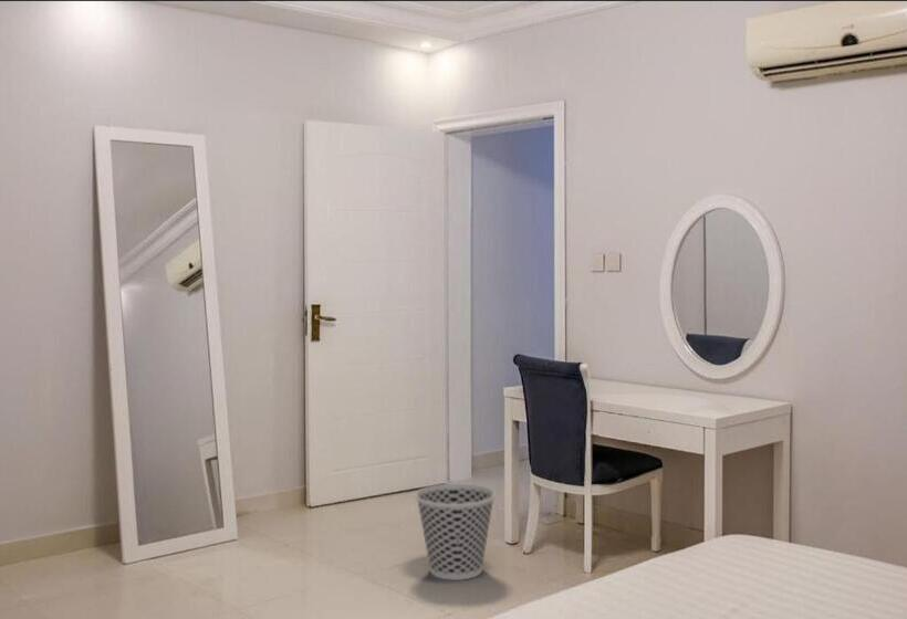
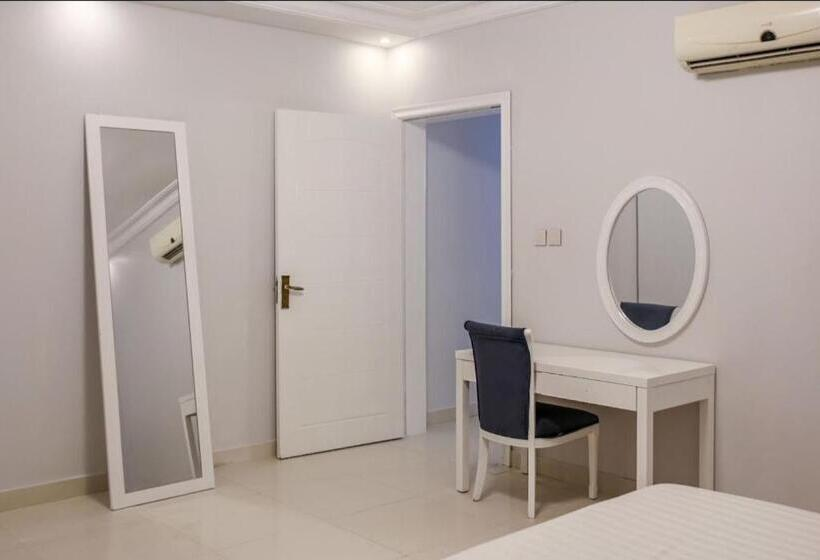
- wastebasket (456, 532)
